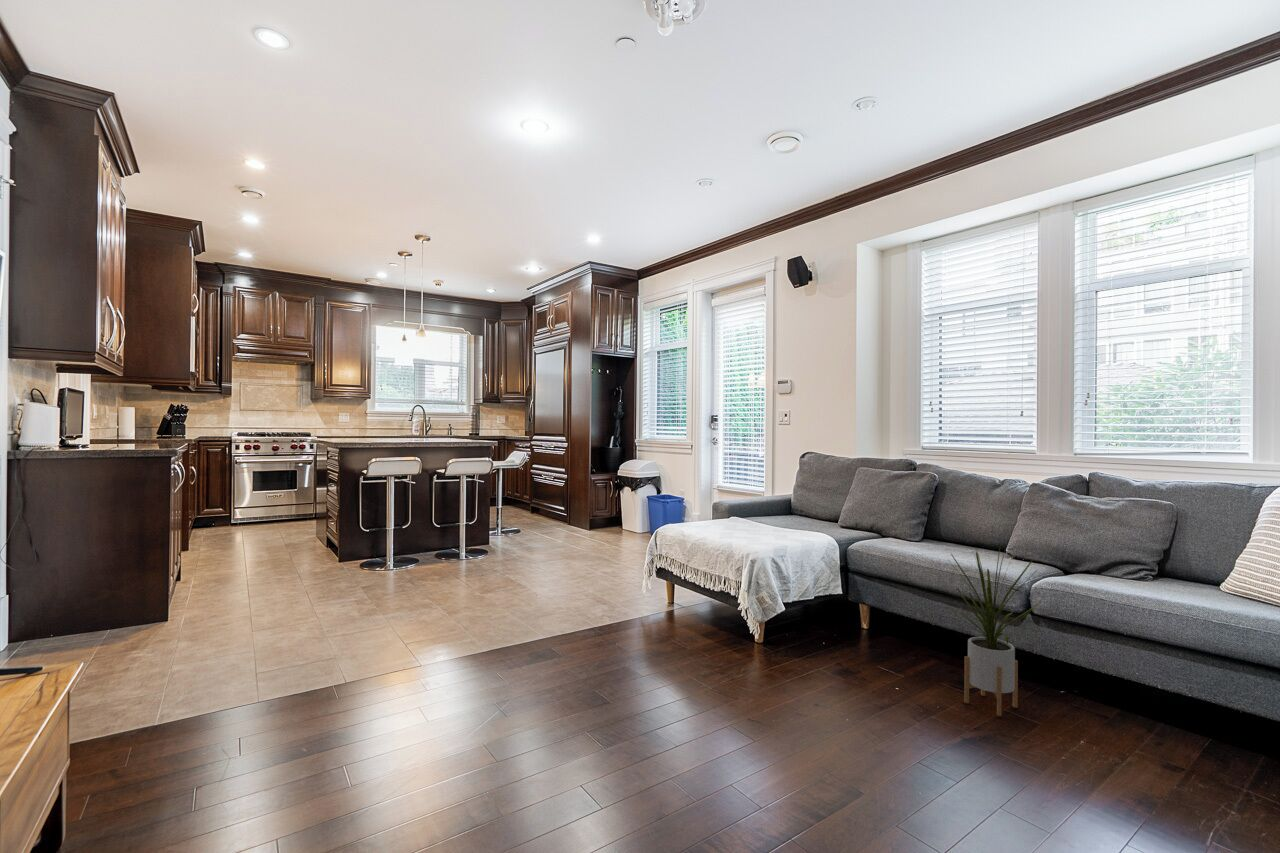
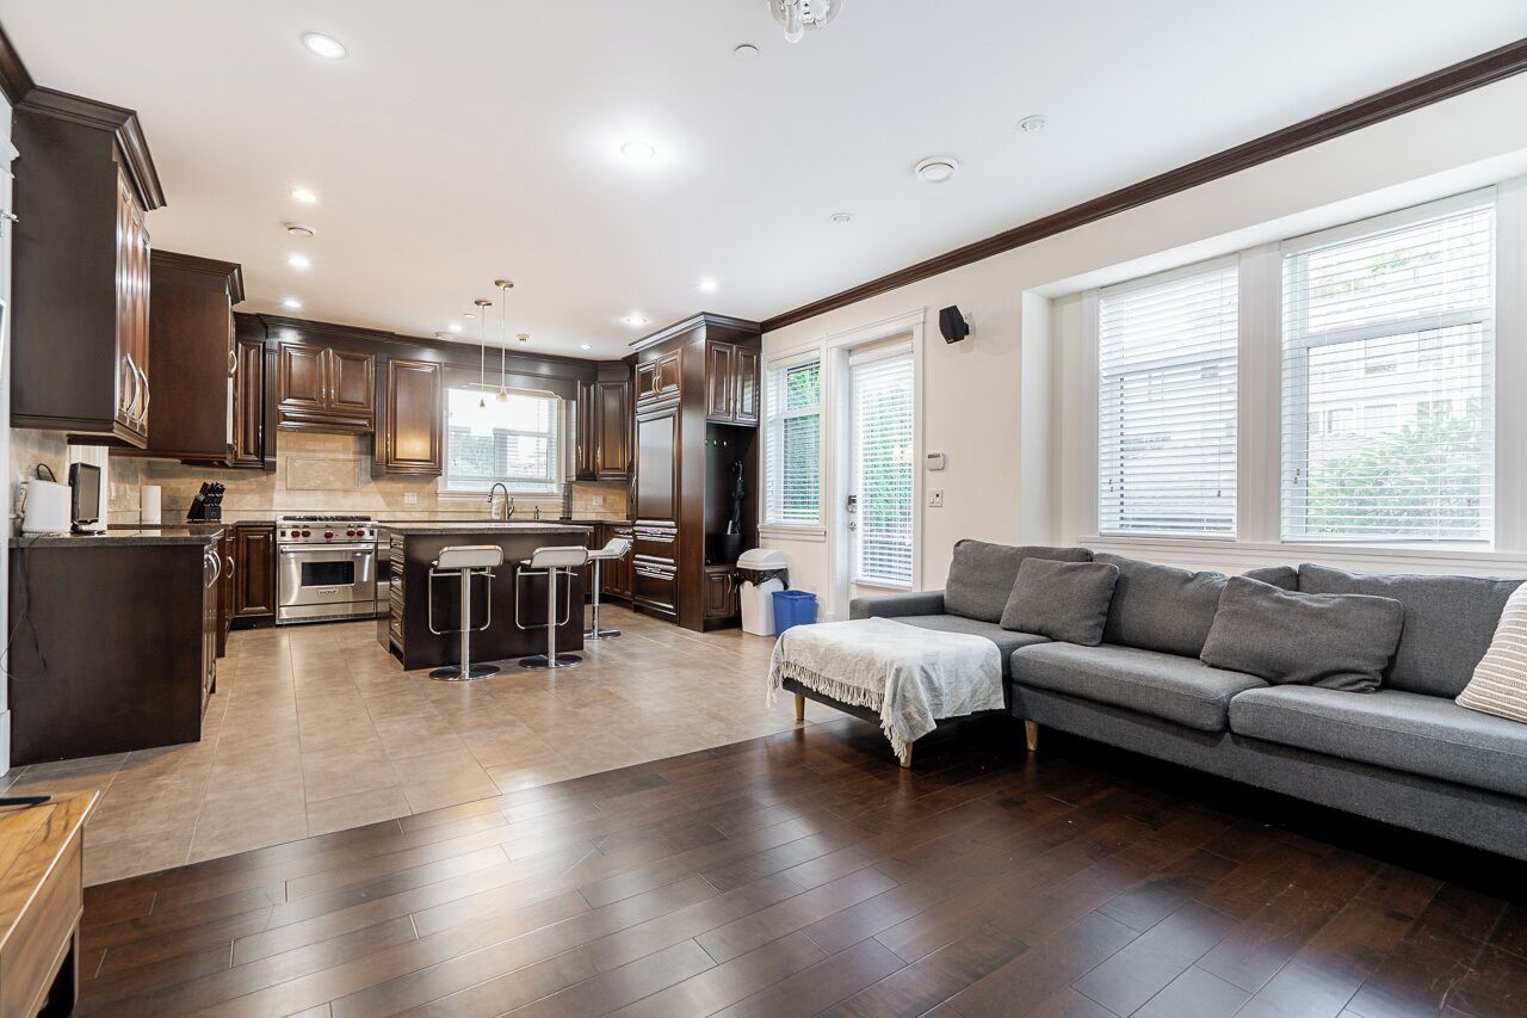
- house plant (991, 624)
